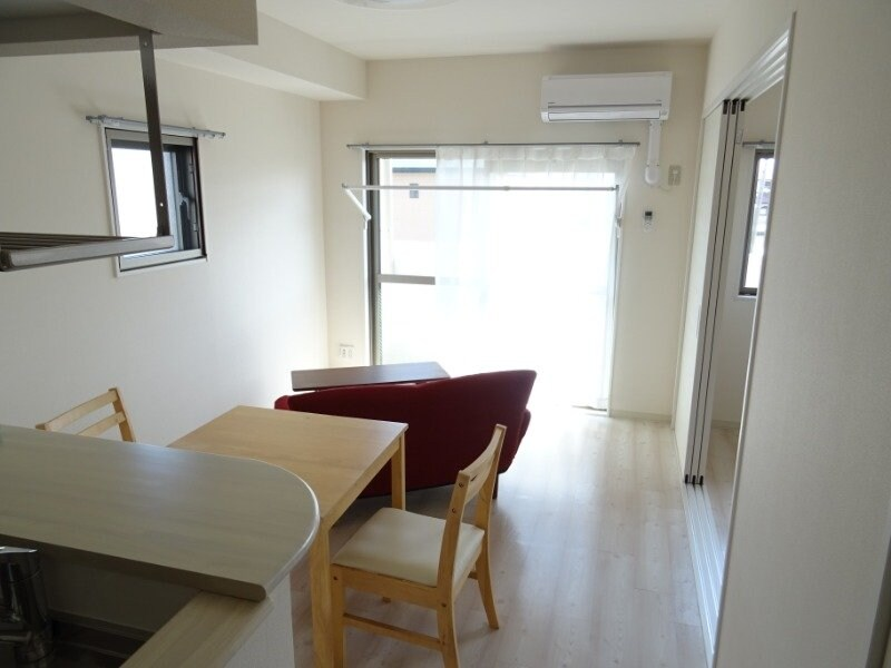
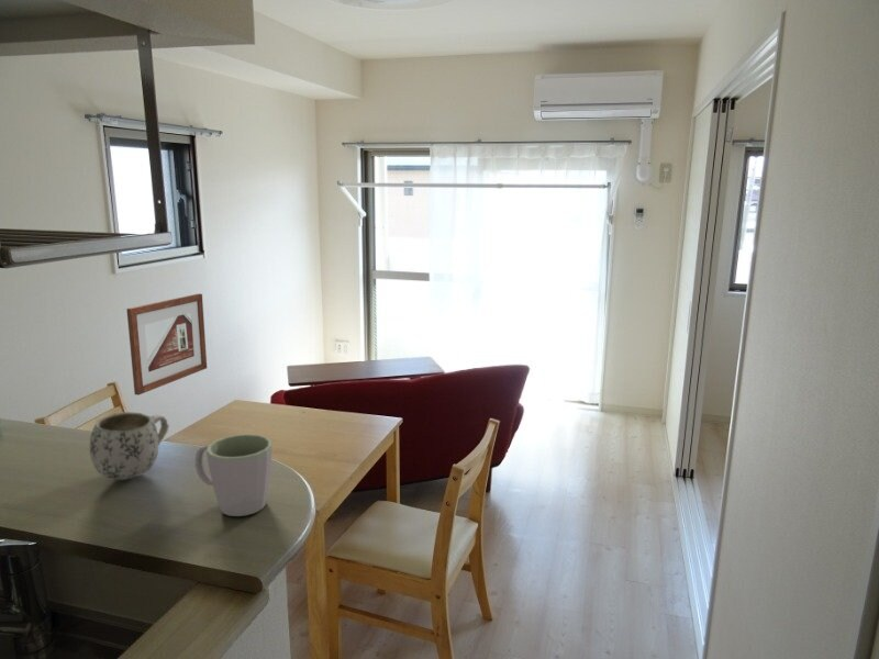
+ picture frame (170, 340)
+ mug (133, 443)
+ mug (231, 473)
